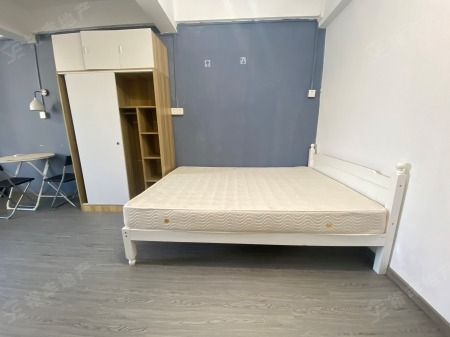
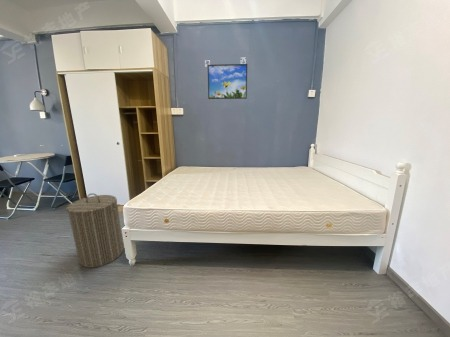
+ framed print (227, 81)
+ laundry hamper (97, 225)
